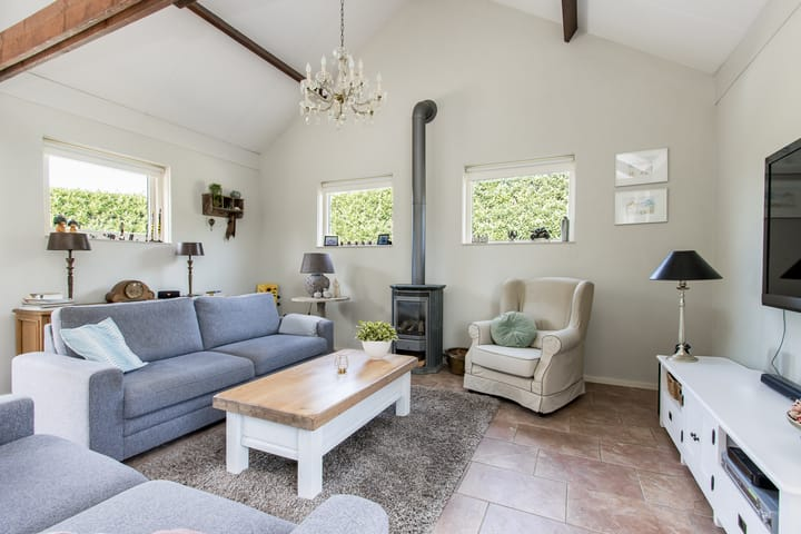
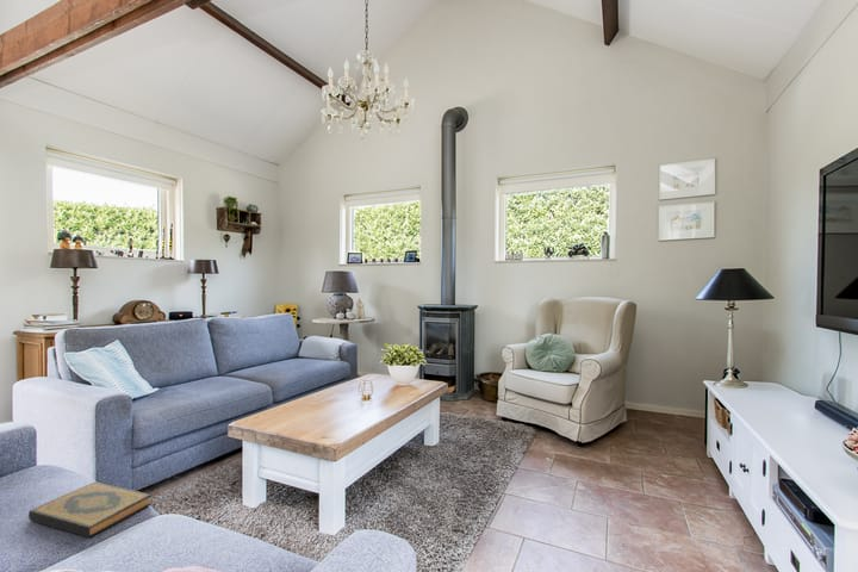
+ hardback book (92, 506)
